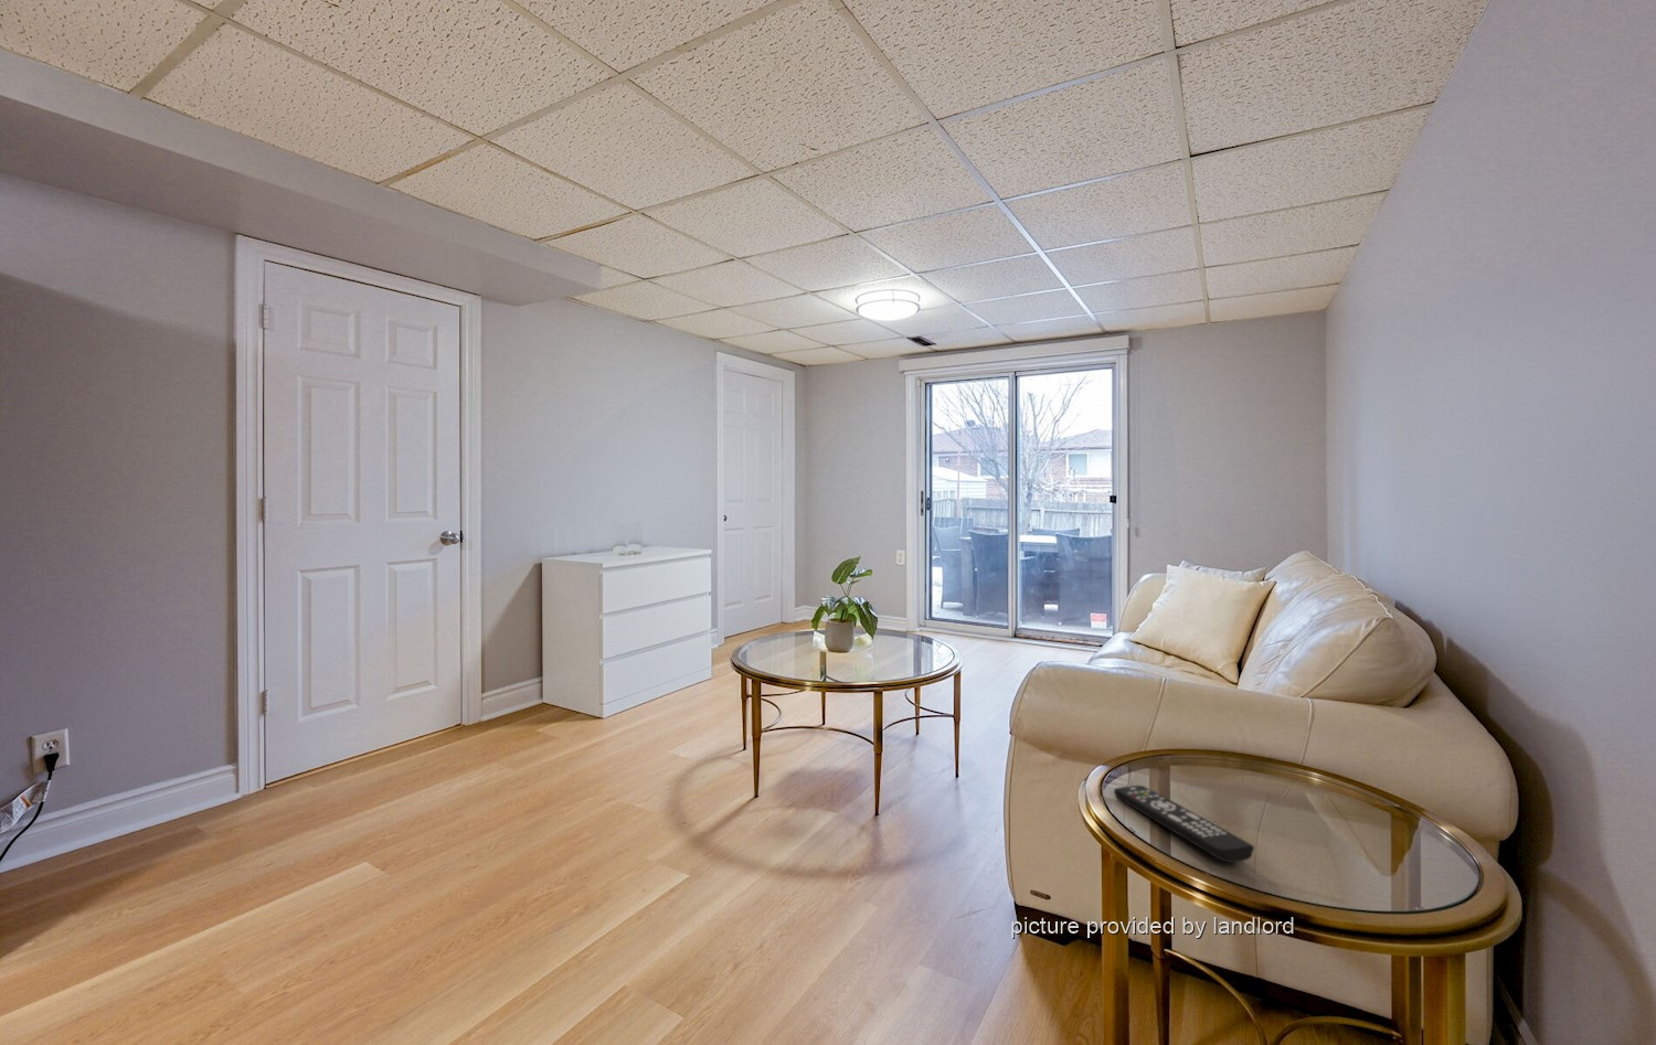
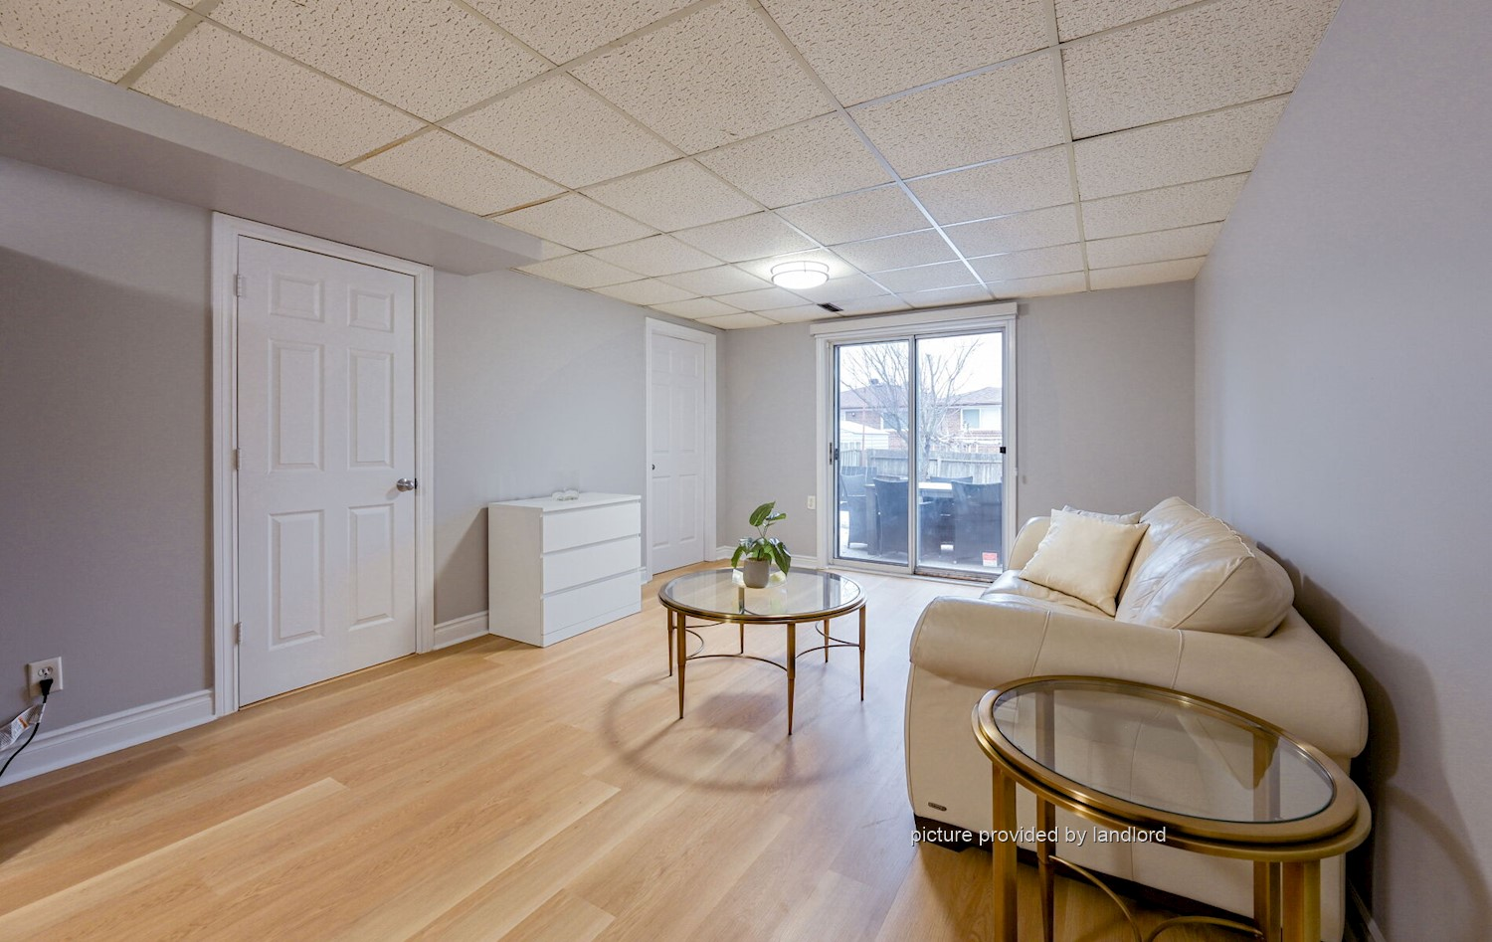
- remote control (1177, 820)
